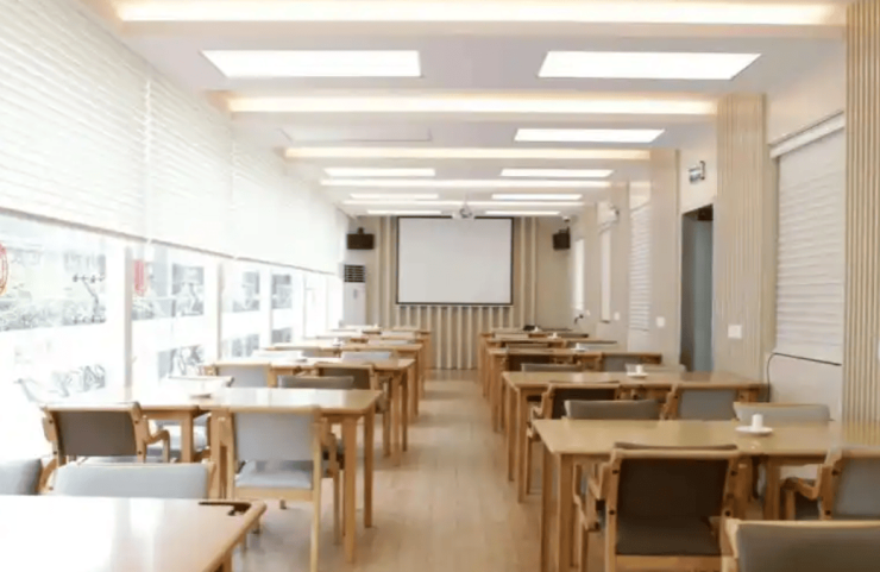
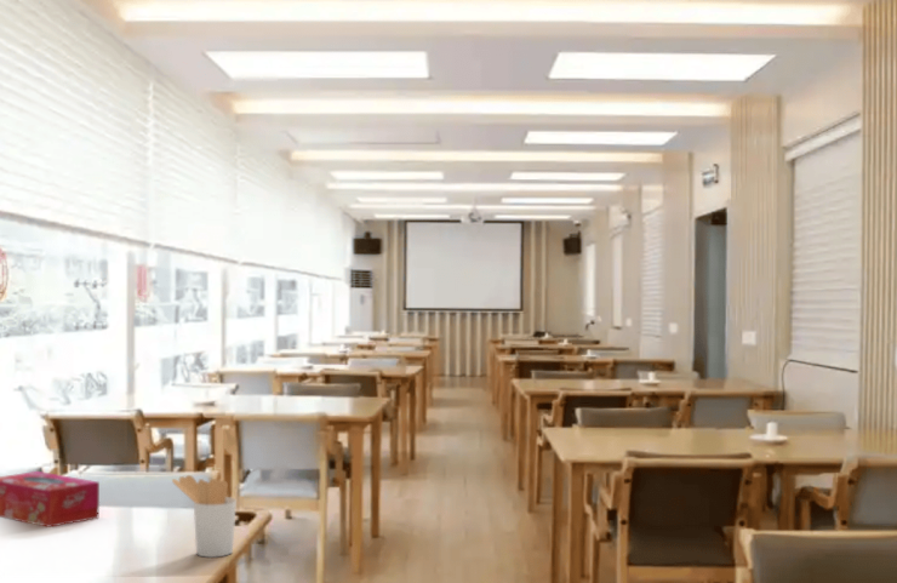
+ tissue box (42, 498)
+ utensil holder (204, 513)
